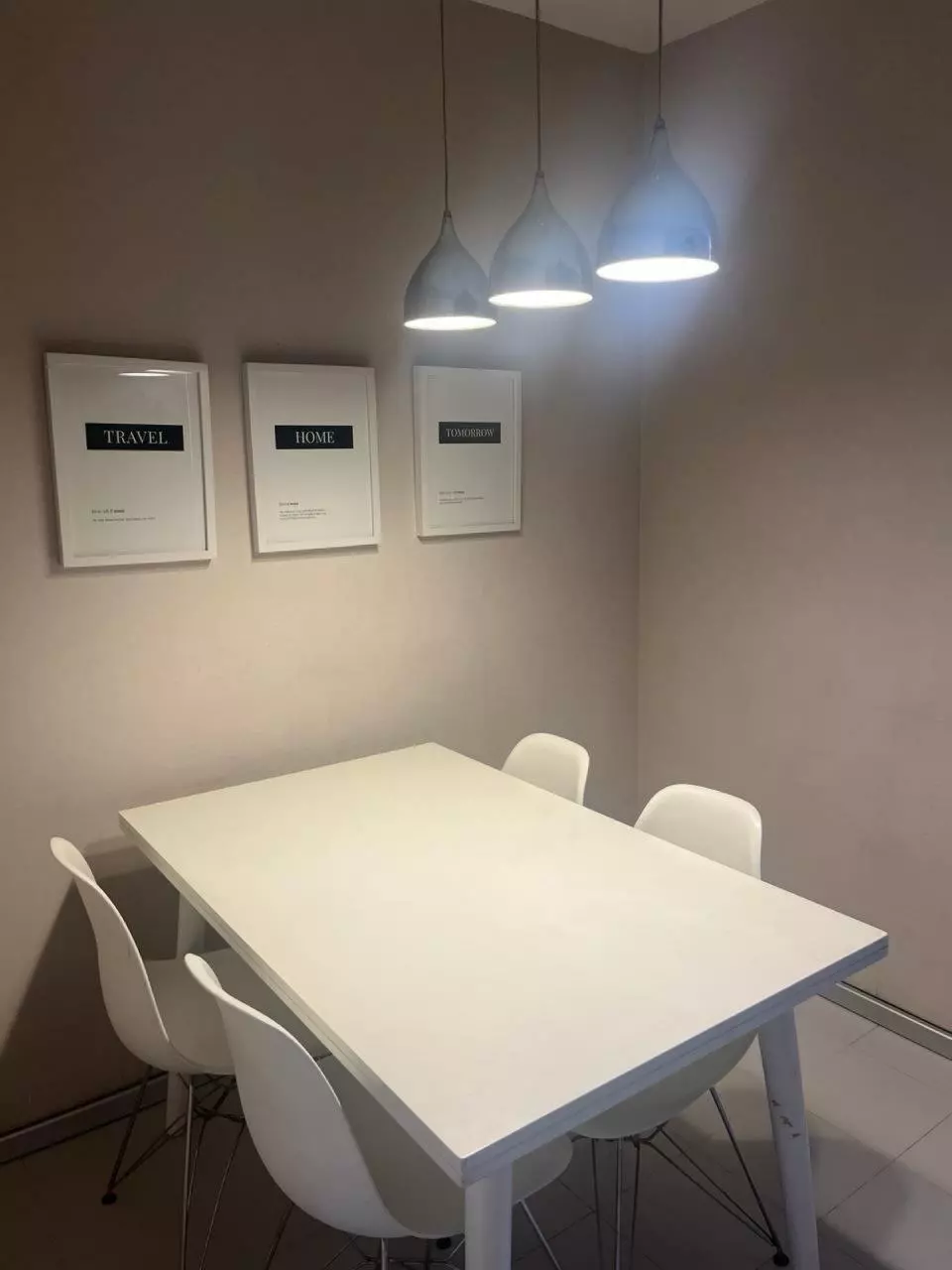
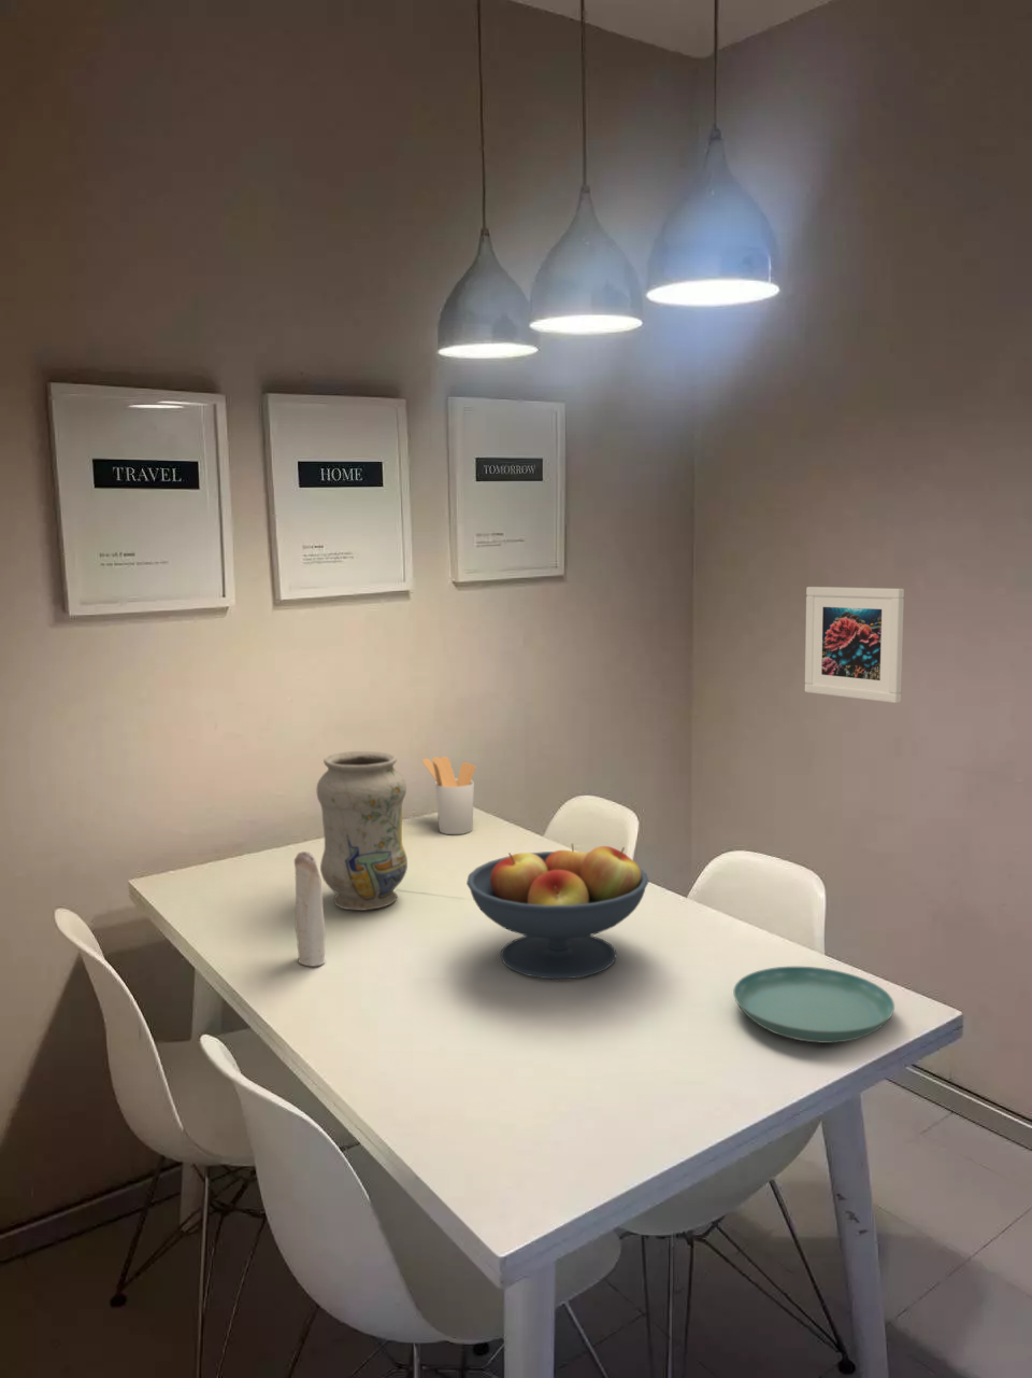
+ candle (309, 906)
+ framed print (851, 642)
+ fruit bowl (557, 902)
+ saucer (812, 1006)
+ utensil holder (449, 792)
+ vase (362, 829)
